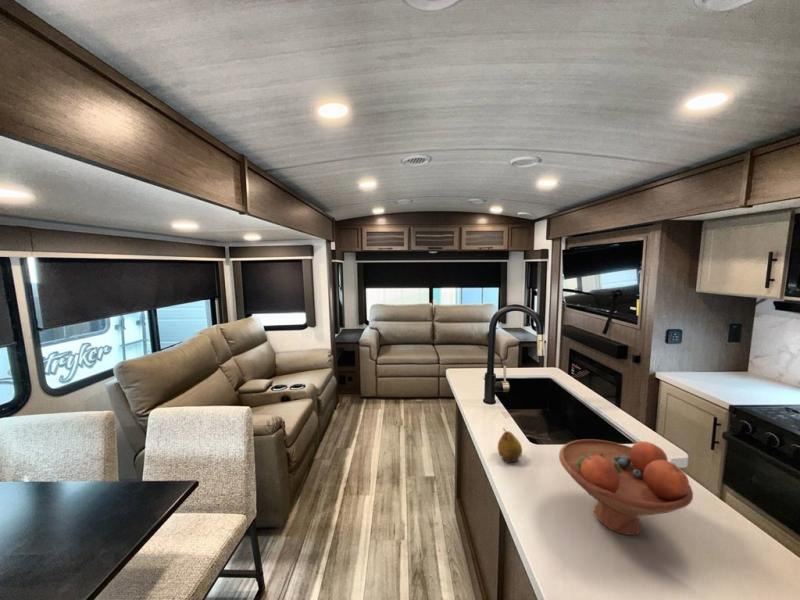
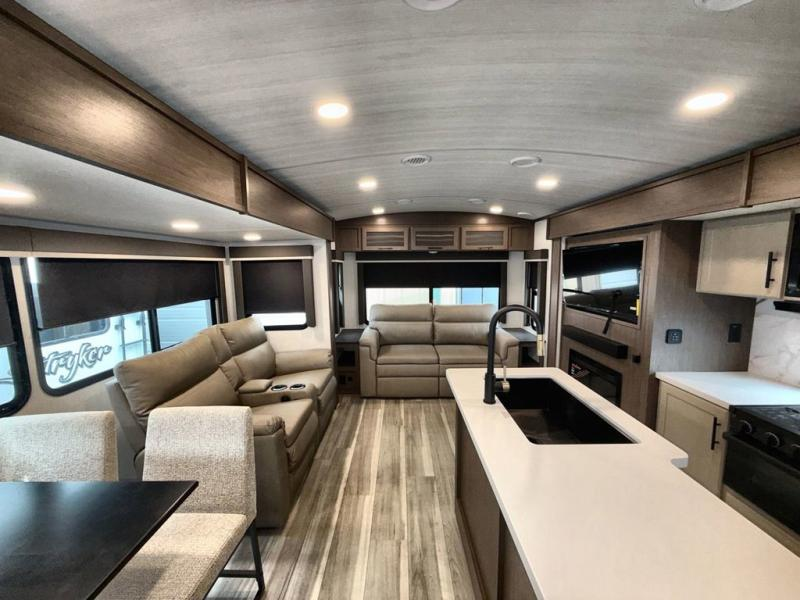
- fruit bowl (618, 483)
- fruit (509, 443)
